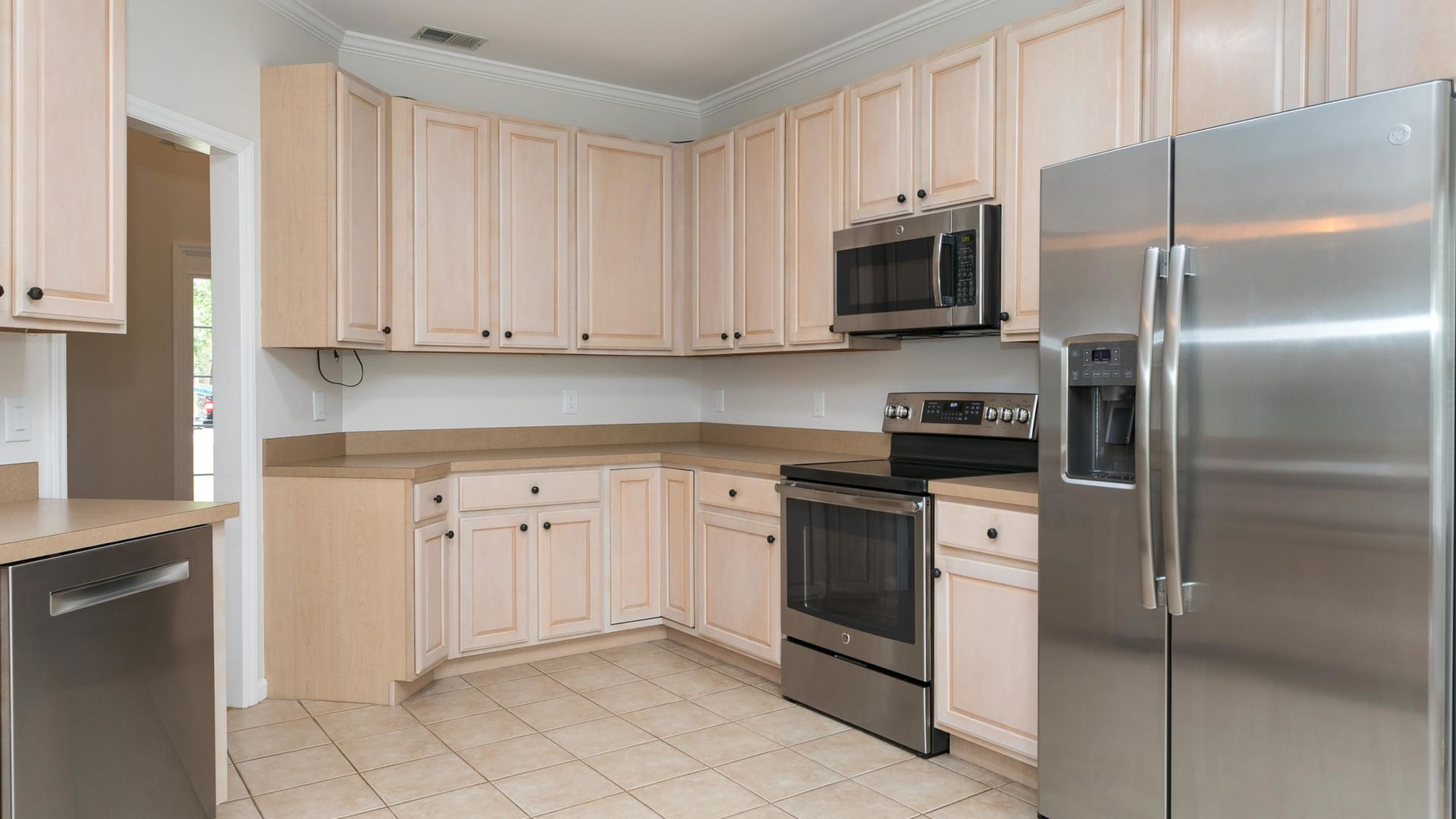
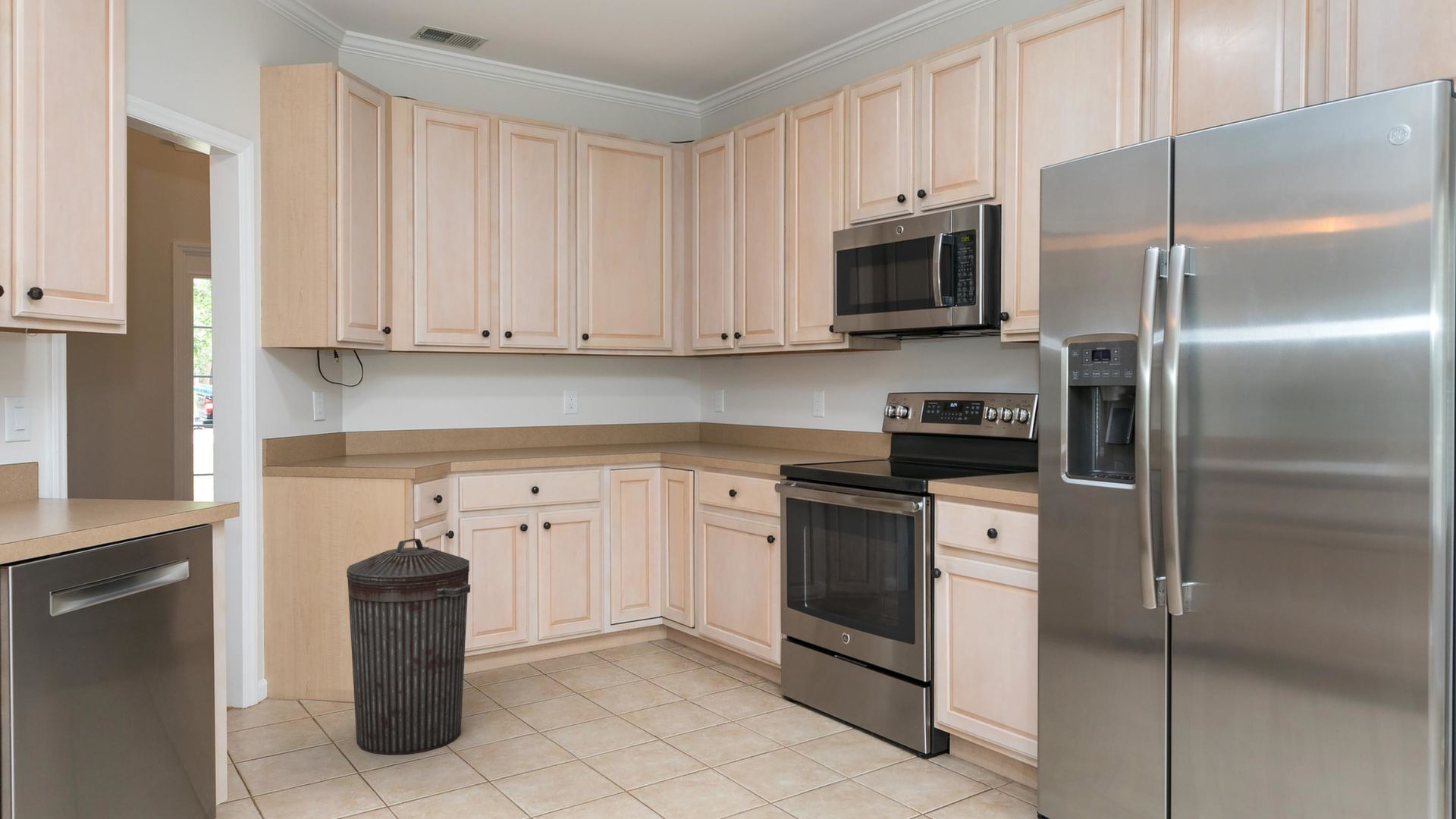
+ trash can (410, 638)
